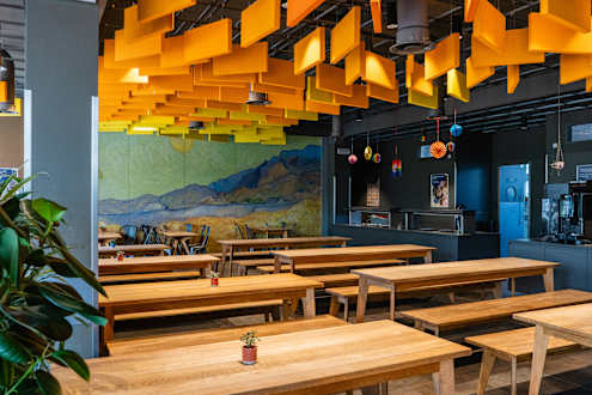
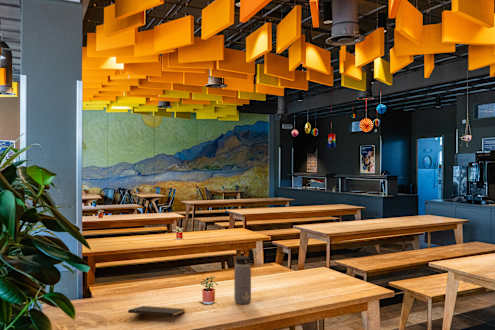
+ water bottle (243, 276)
+ notepad (157, 310)
